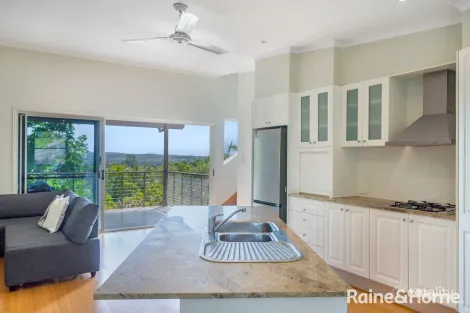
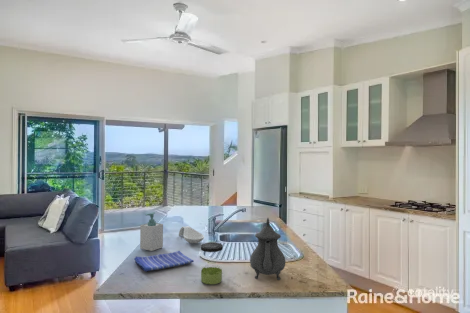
+ jar (208, 262)
+ dish towel (163, 260)
+ spoon rest (189, 234)
+ soap bottle (151, 230)
+ teapot (267, 246)
